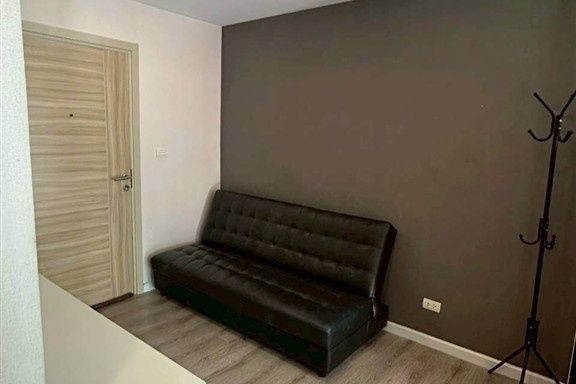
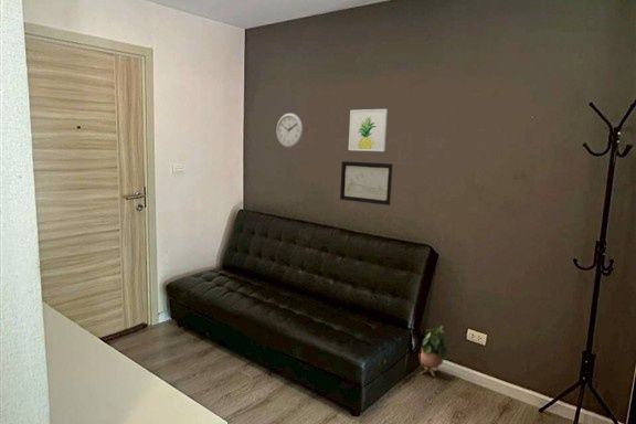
+ wall art (367, 130)
+ wall clock (288, 130)
+ potted plant (434, 350)
+ wall art (364, 182)
